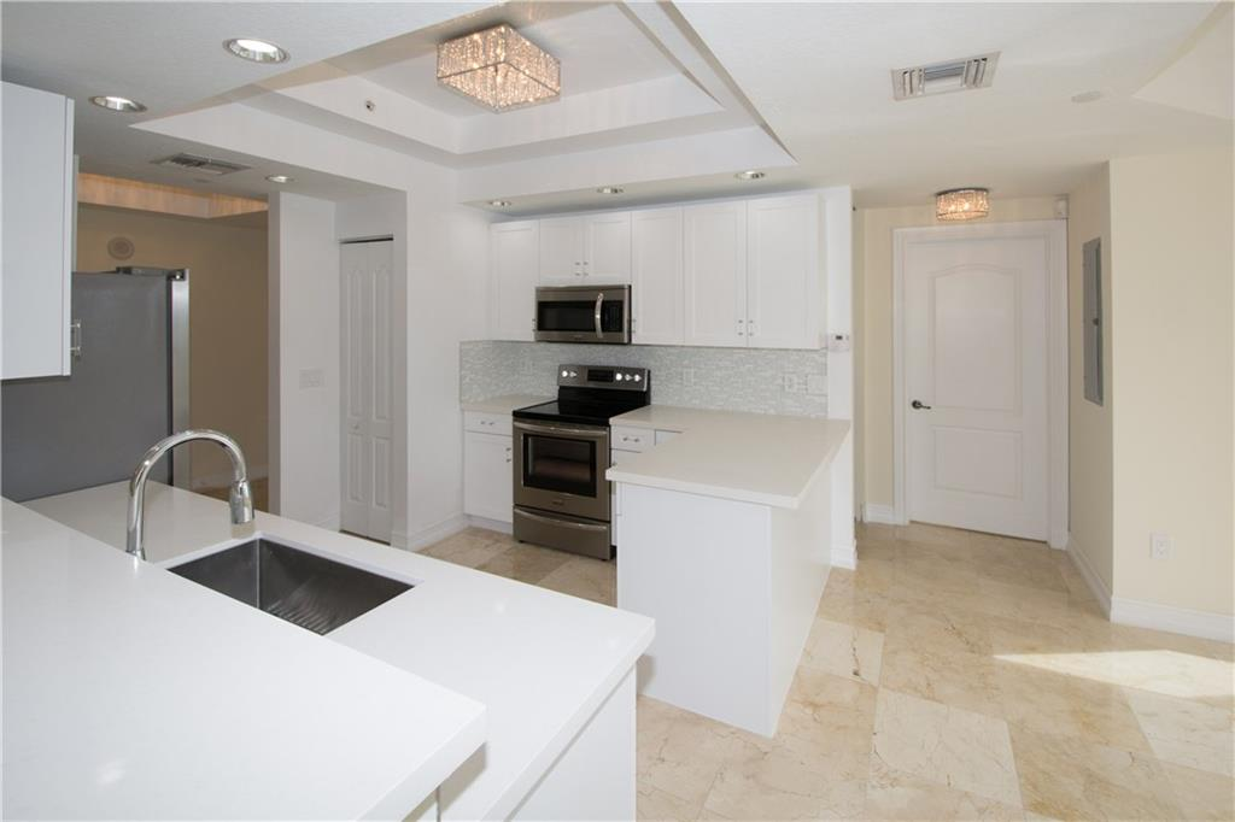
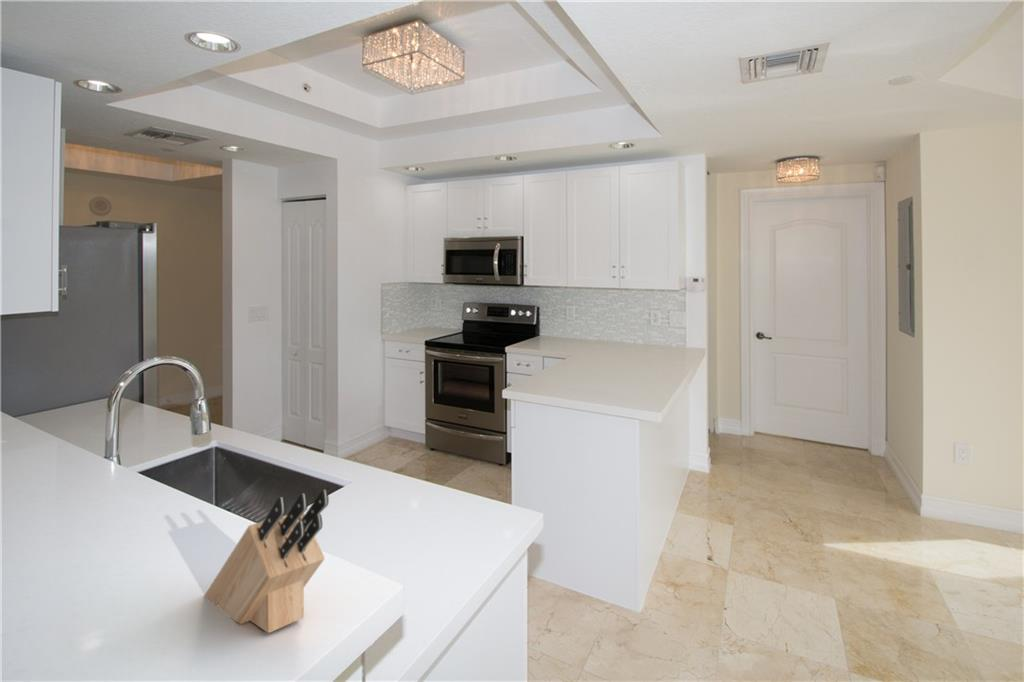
+ knife block (267, 547)
